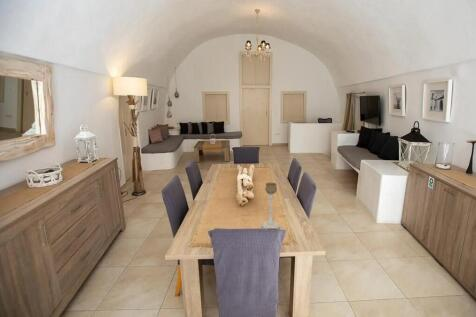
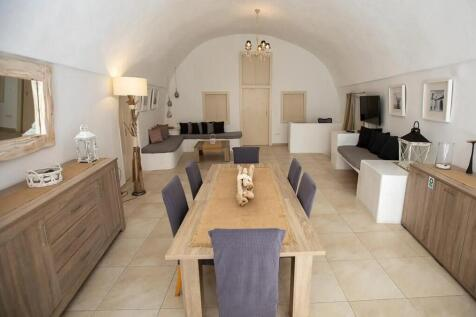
- candle holder (270, 205)
